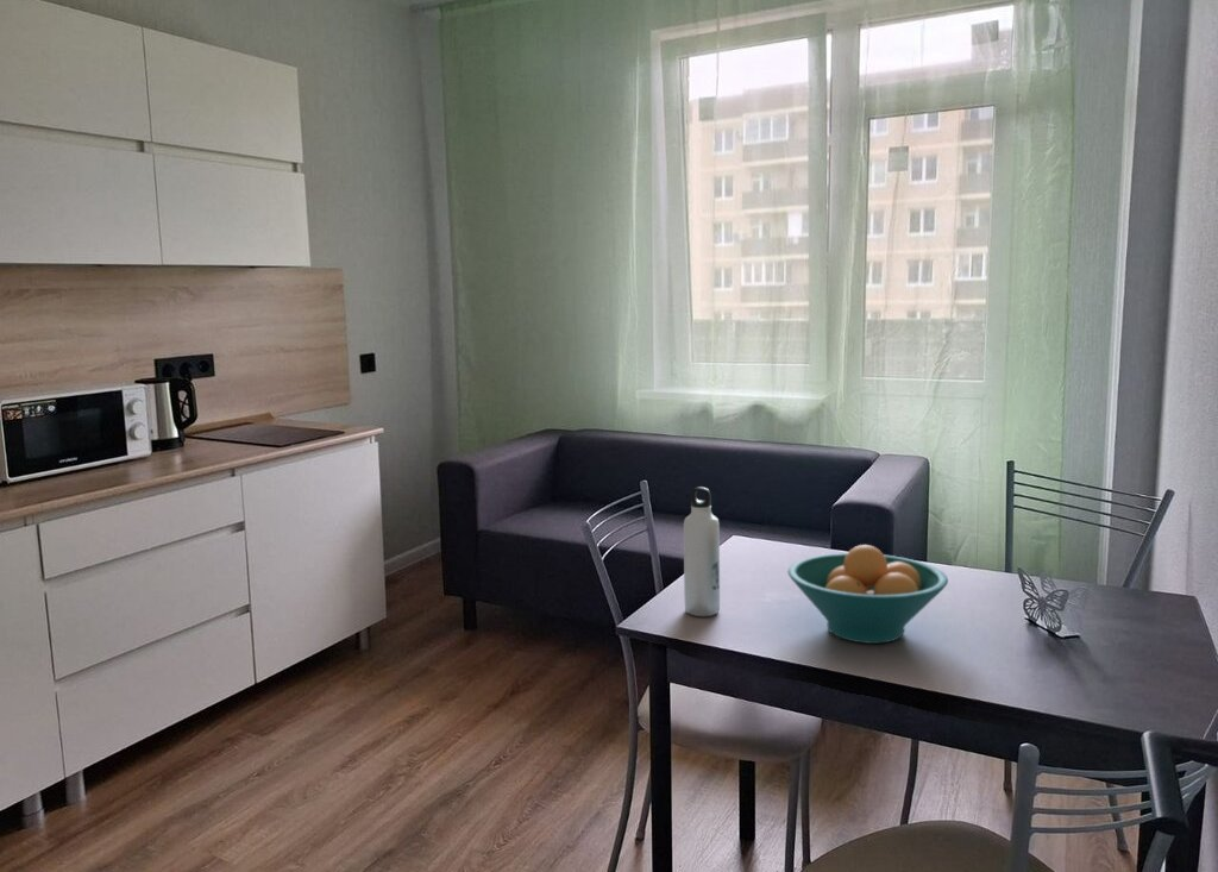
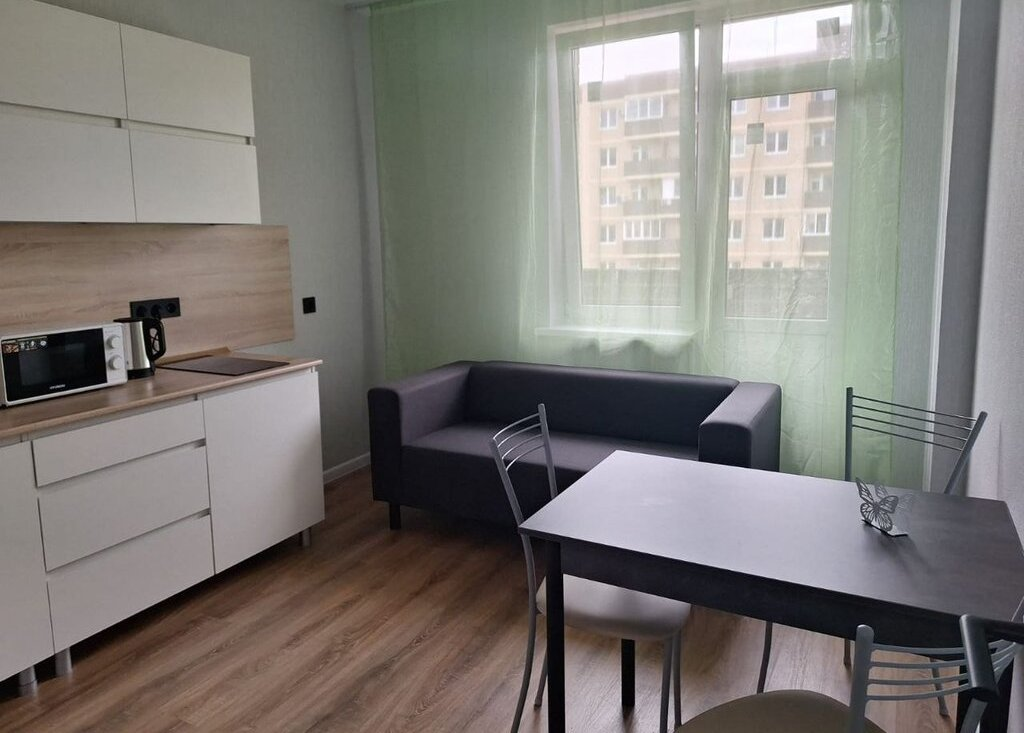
- fruit bowl (866, 589)
- water bottle (701, 550)
